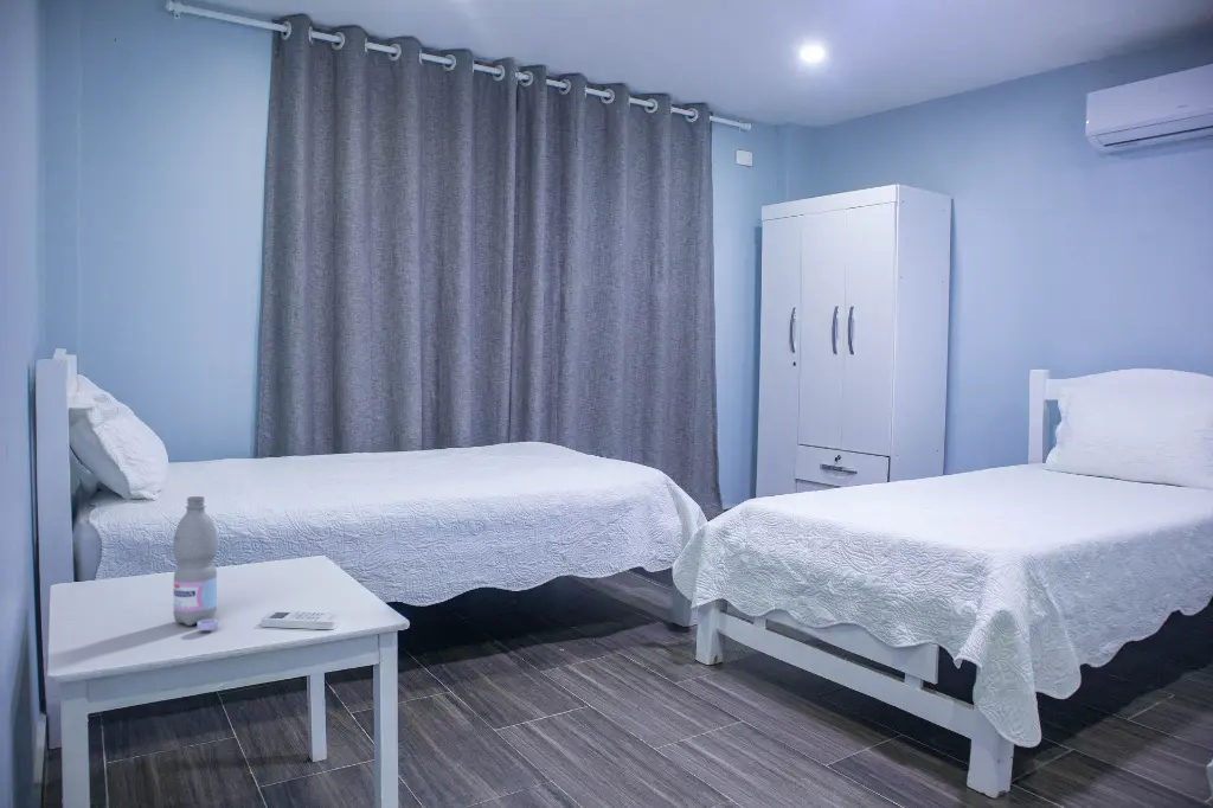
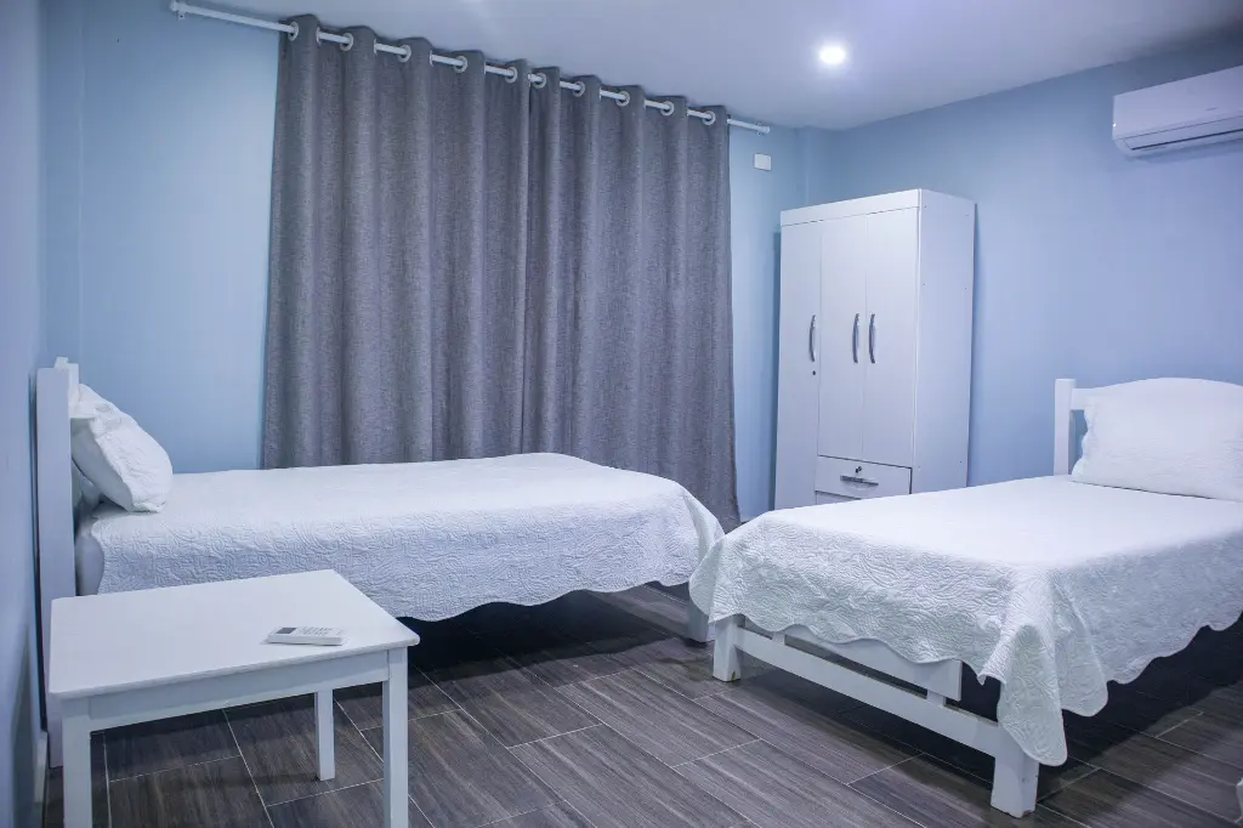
- water bottle (199, 560)
